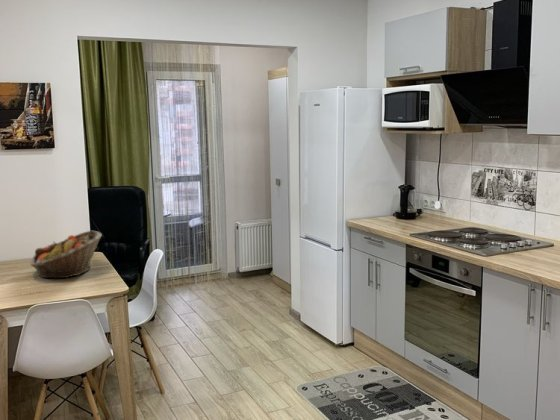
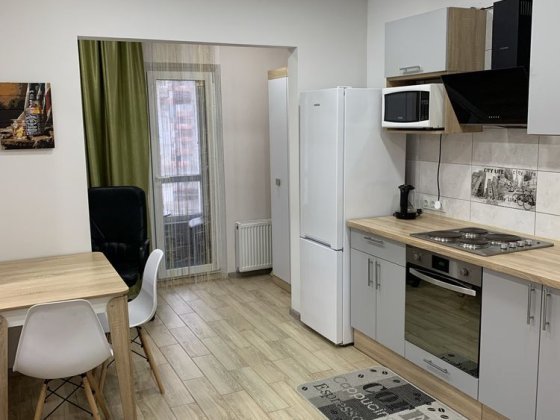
- fruit basket (67, 253)
